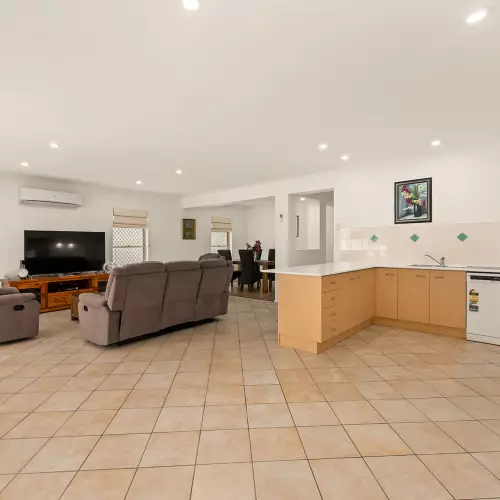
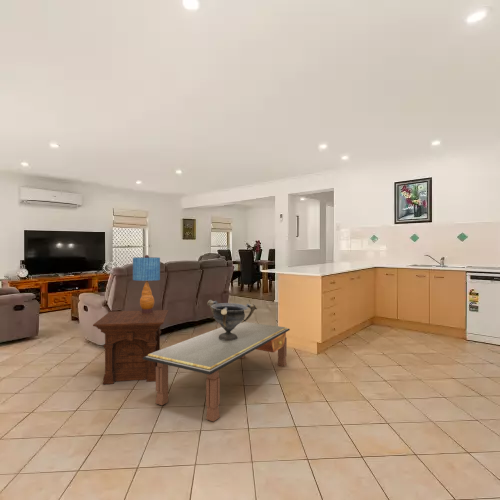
+ side table (134, 344)
+ coffee table (228, 361)
+ decorative bowl (228, 319)
+ table lamp (146, 283)
